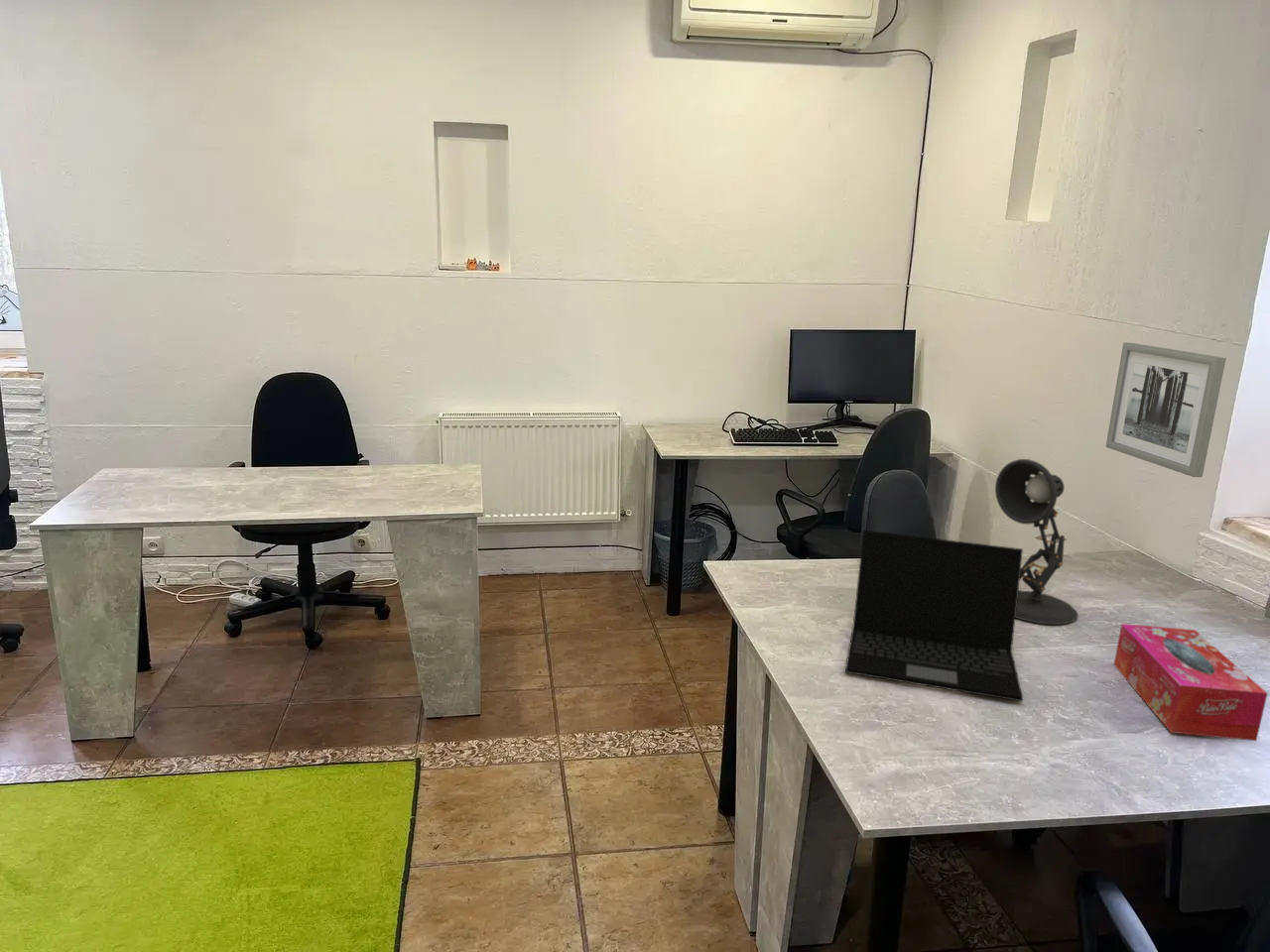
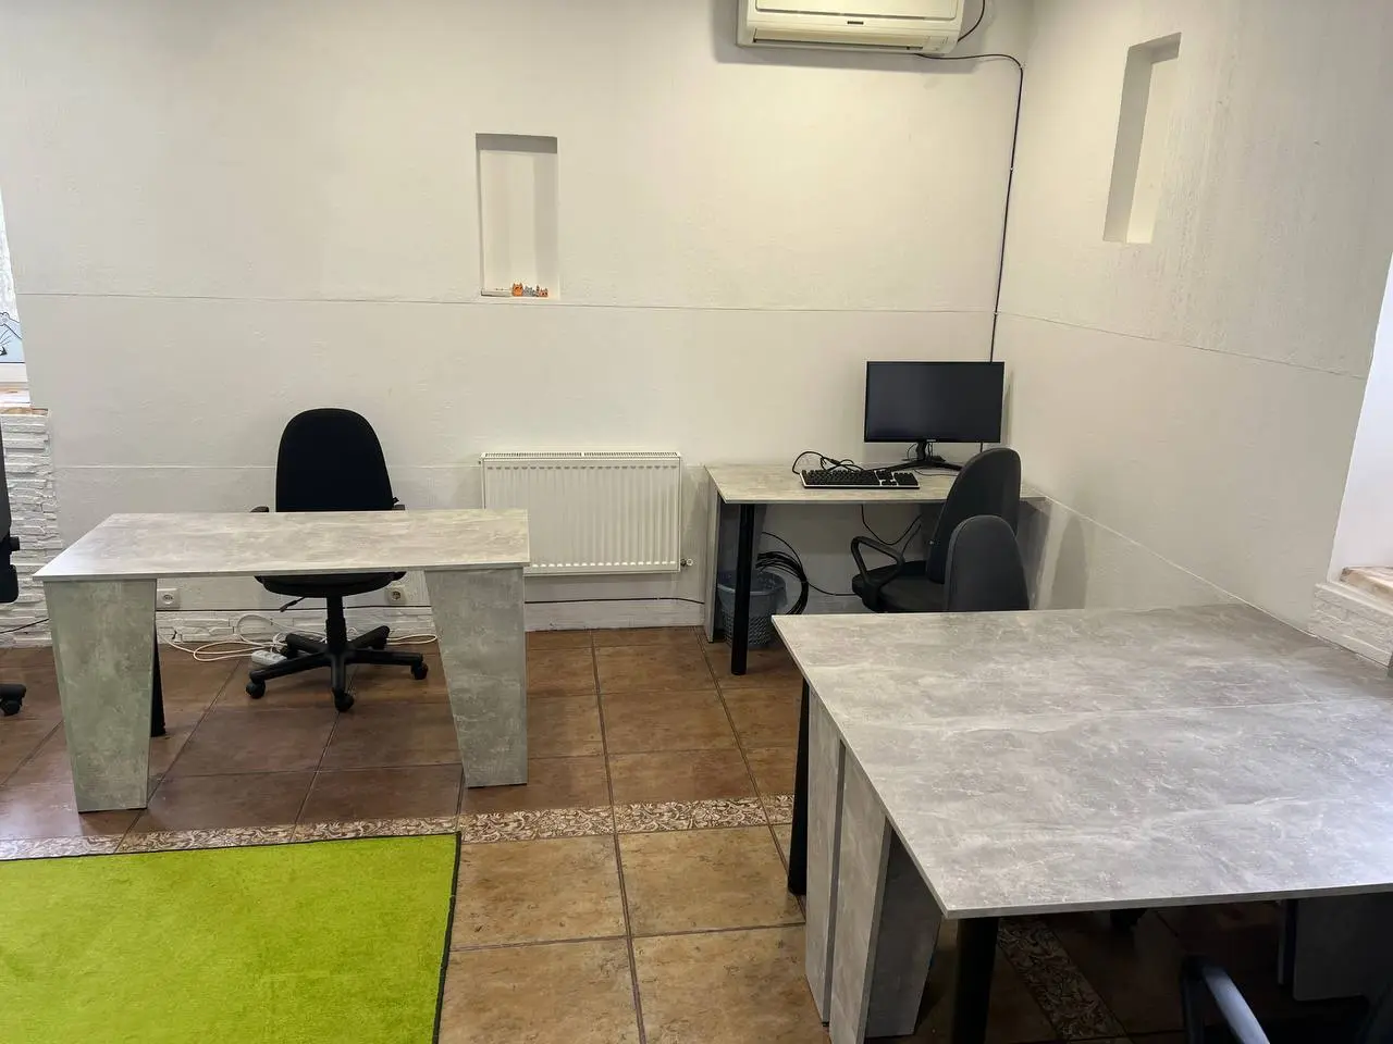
- wall art (1160, 406)
- tissue box (1184, 677)
- laptop (936, 609)
- desk lamp (1043, 534)
